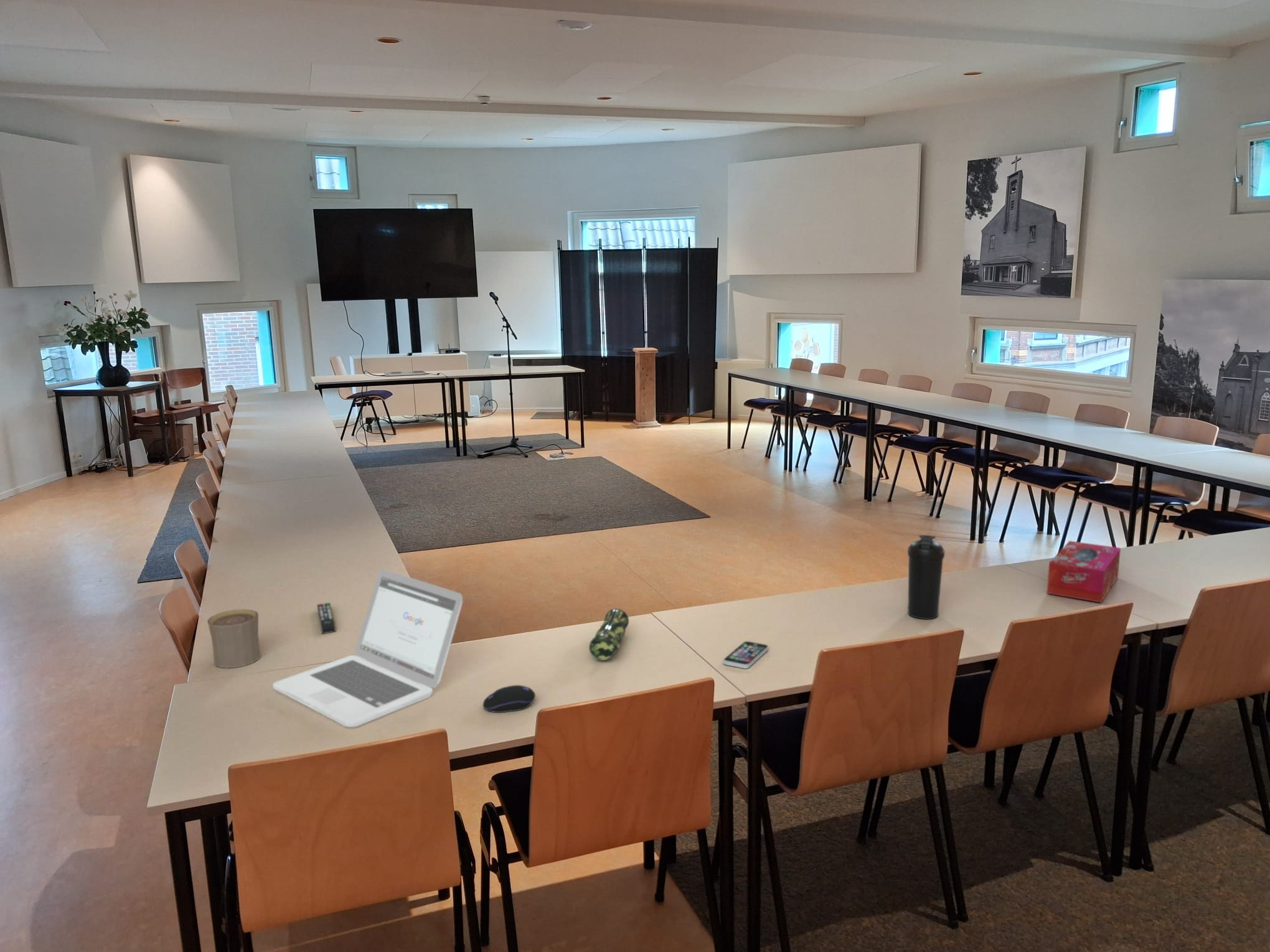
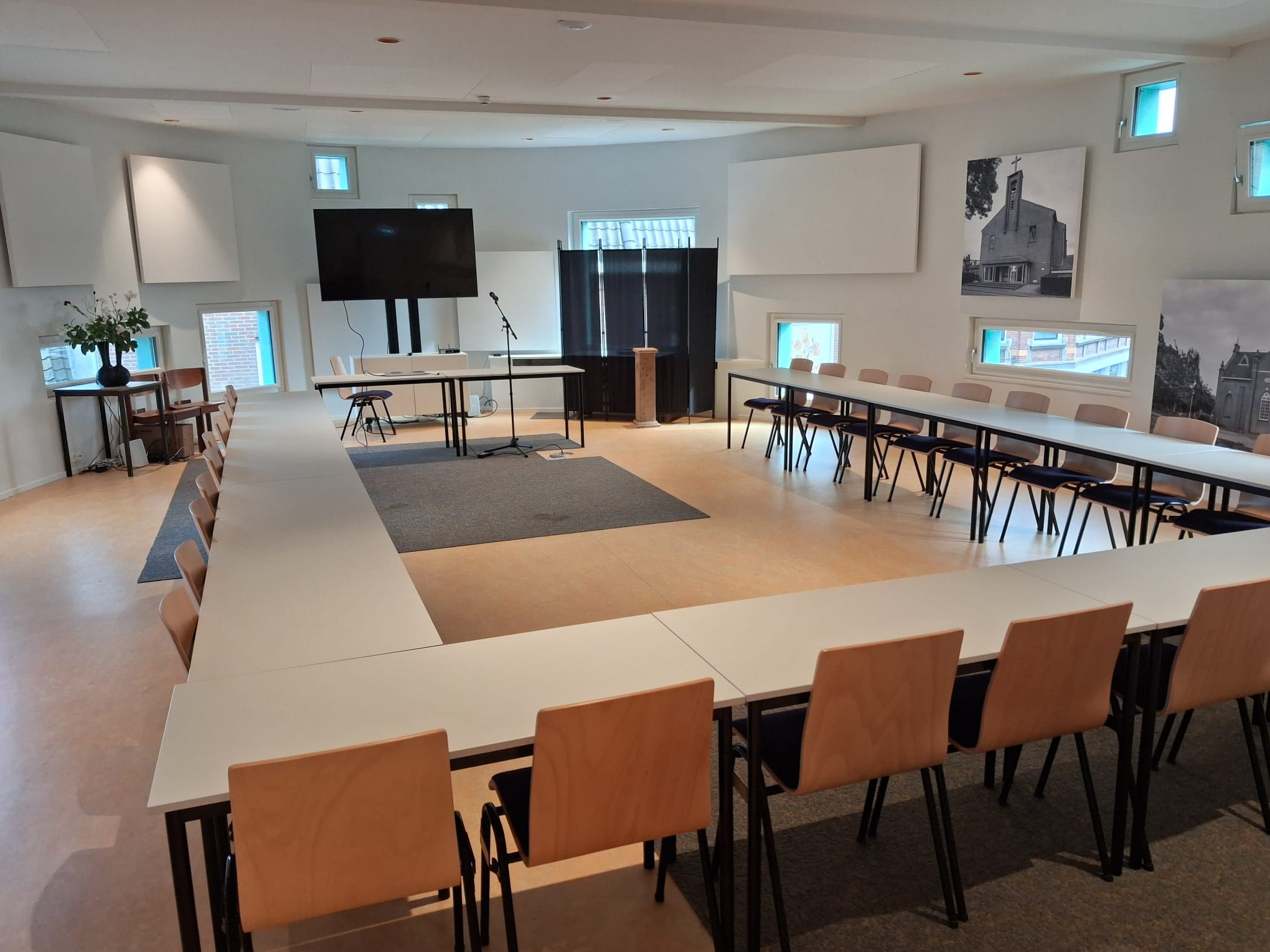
- laptop (367, 642)
- tissue box (1084, 570)
- smartphone (746, 654)
- pencil case (609, 635)
- computer mouse (509, 697)
- cup (235, 638)
- remote control (326, 617)
- water bottle (924, 576)
